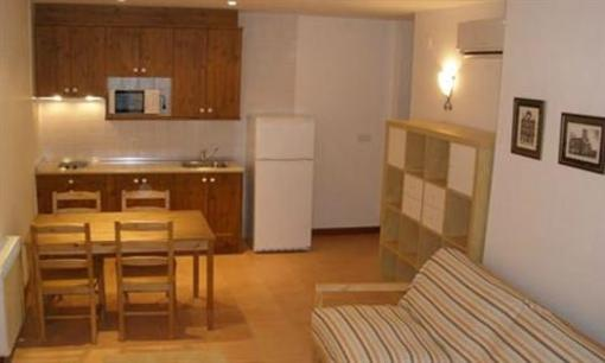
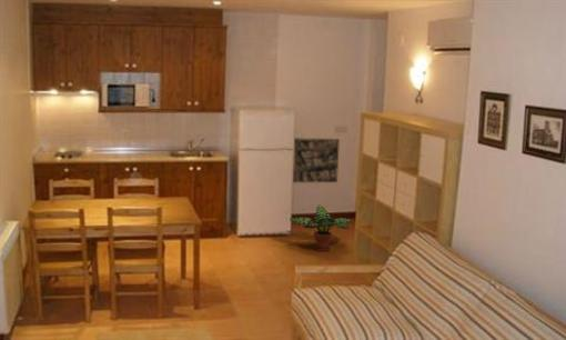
+ aerial map (316, 160)
+ potted plant (325, 228)
